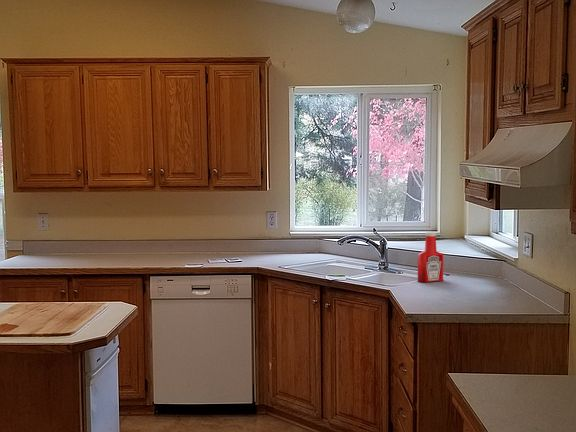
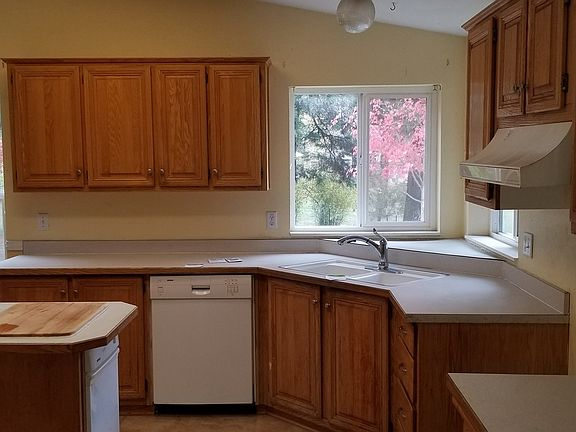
- soap bottle (430, 256)
